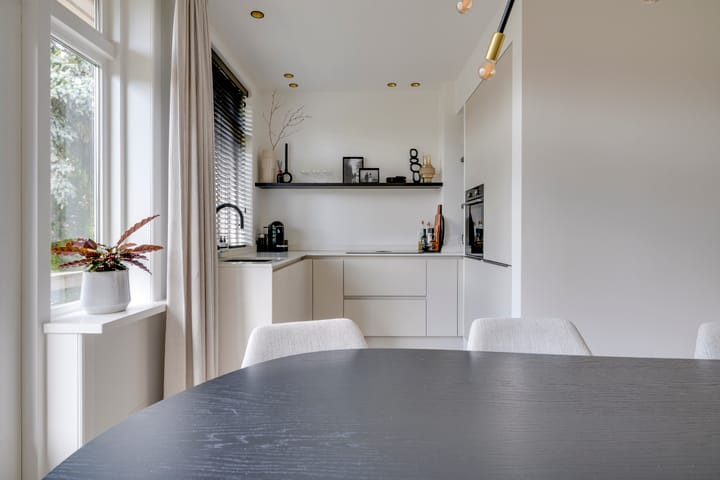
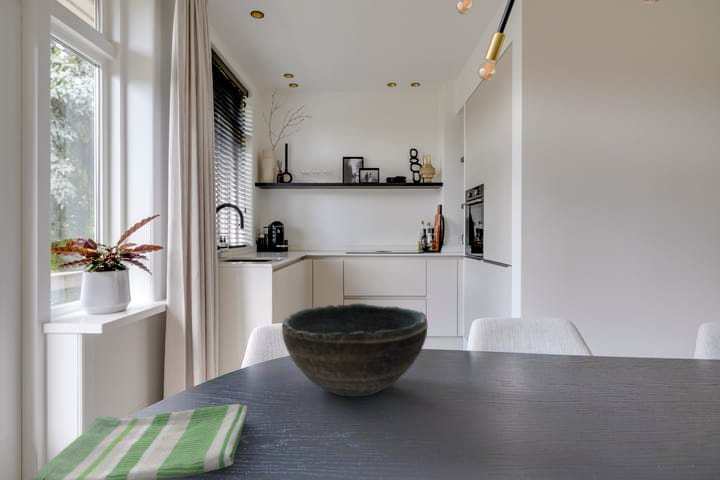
+ bowl (355, 350)
+ dish towel (157, 440)
